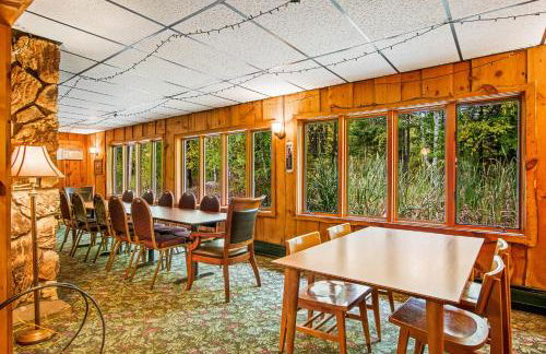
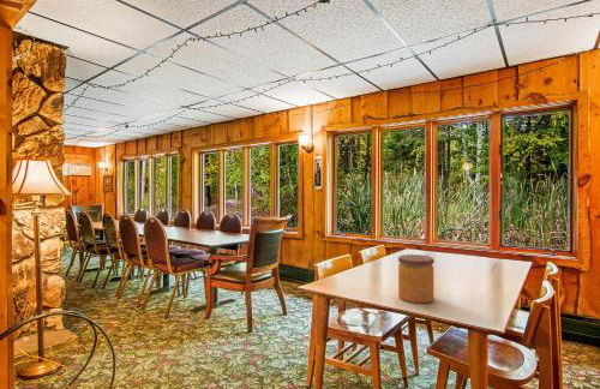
+ jar (415, 277)
